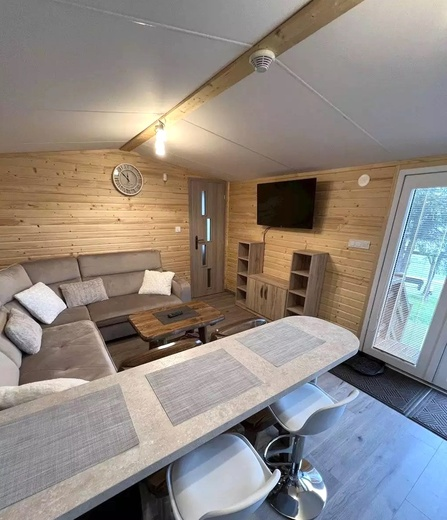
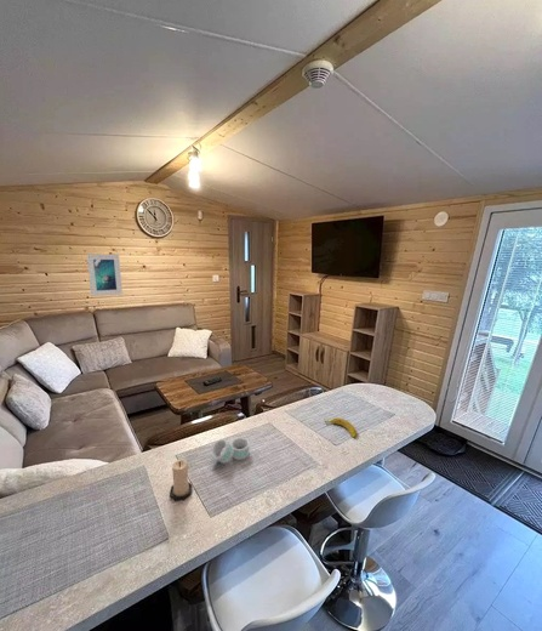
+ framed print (104, 274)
+ napkin ring (230, 448)
+ banana (342, 425)
+ candle (179, 476)
